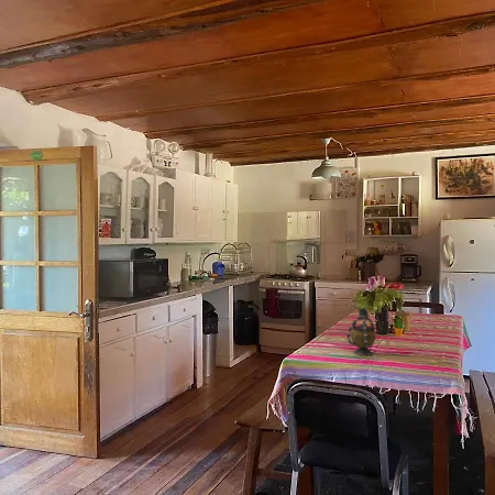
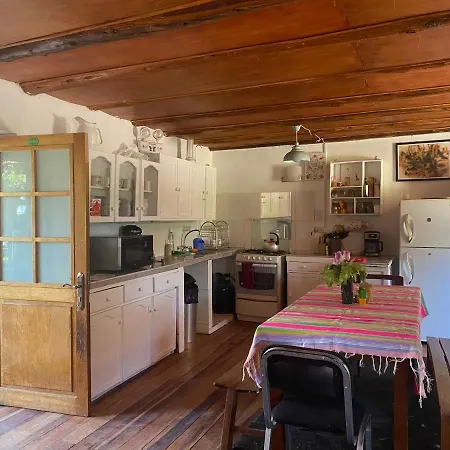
- teapot (365, 329)
